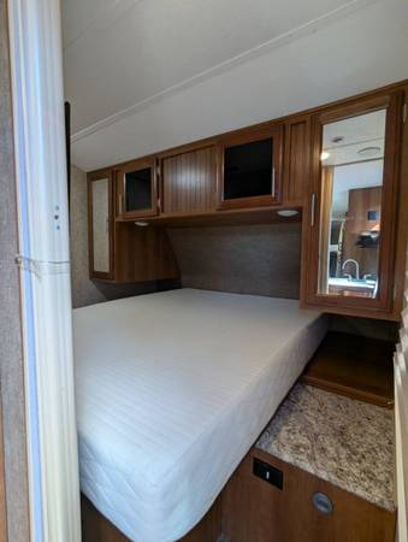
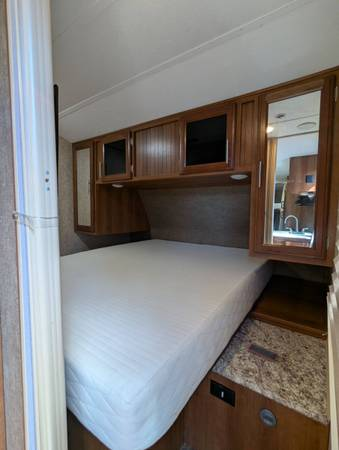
+ smartphone (262, 352)
